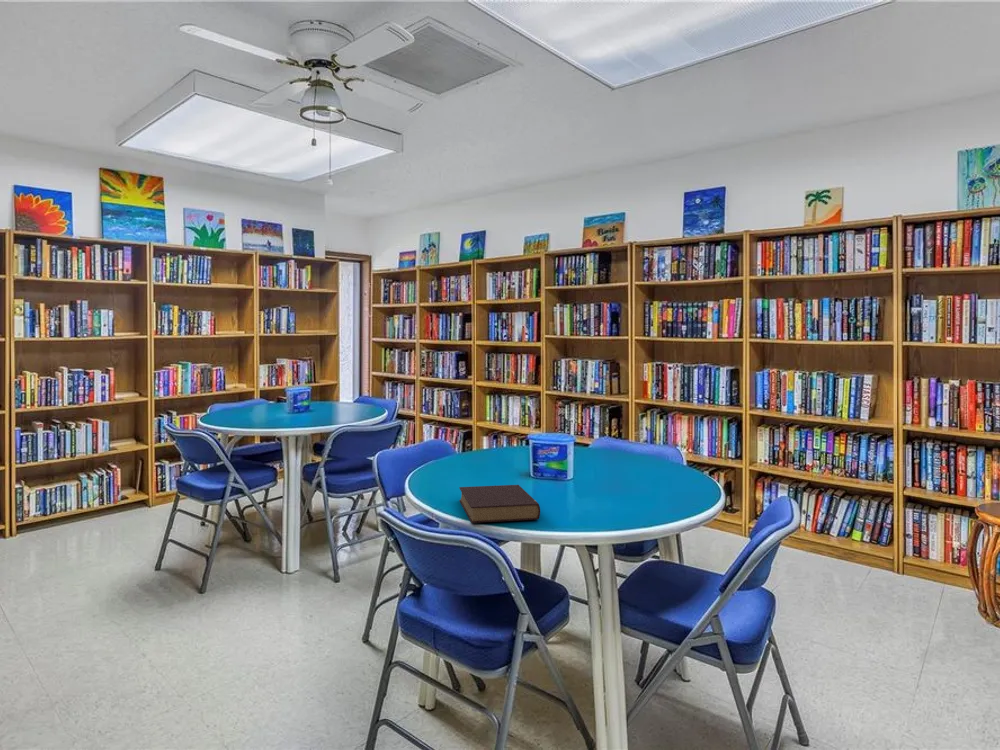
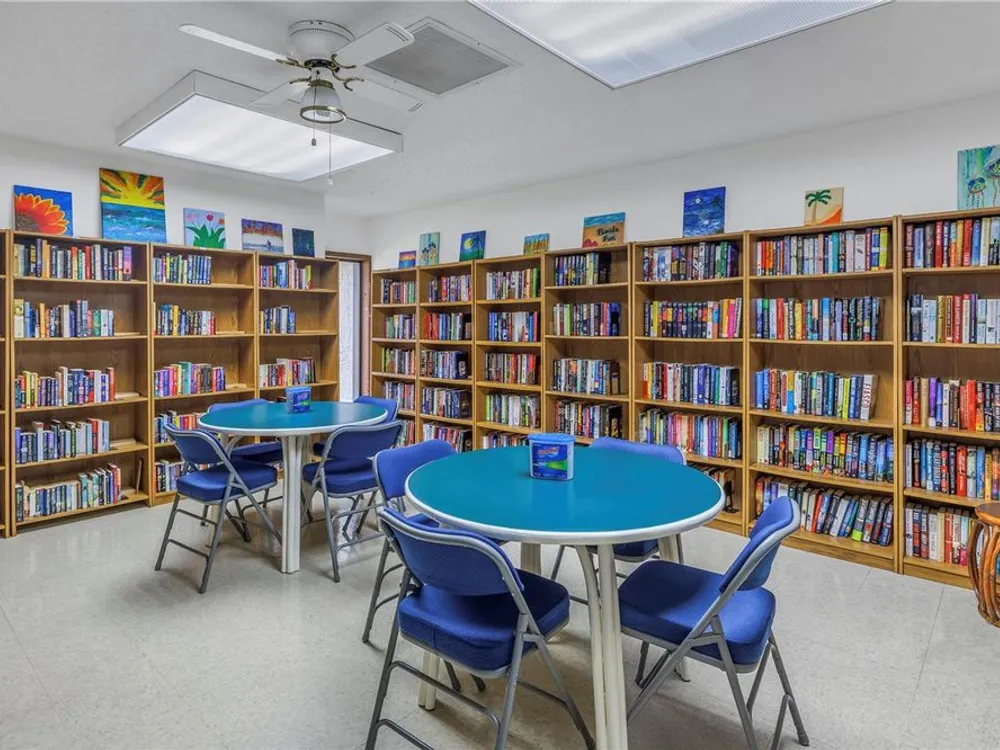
- book (497, 502)
